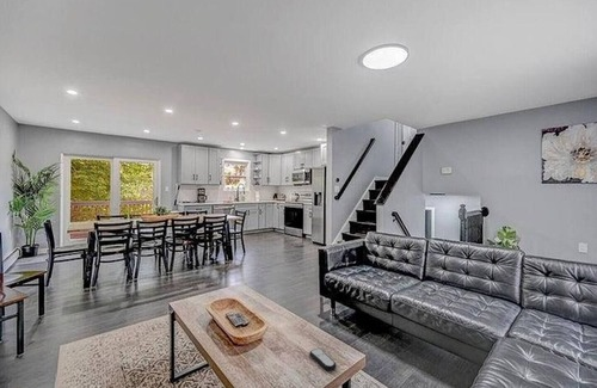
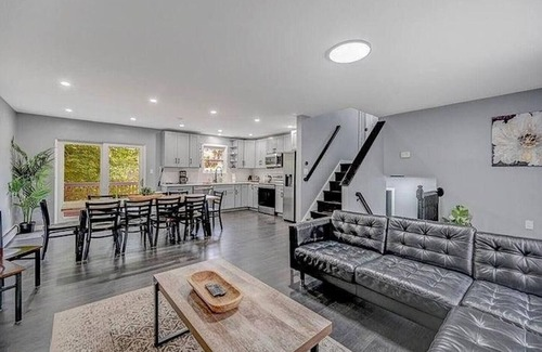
- remote control (322, 358)
